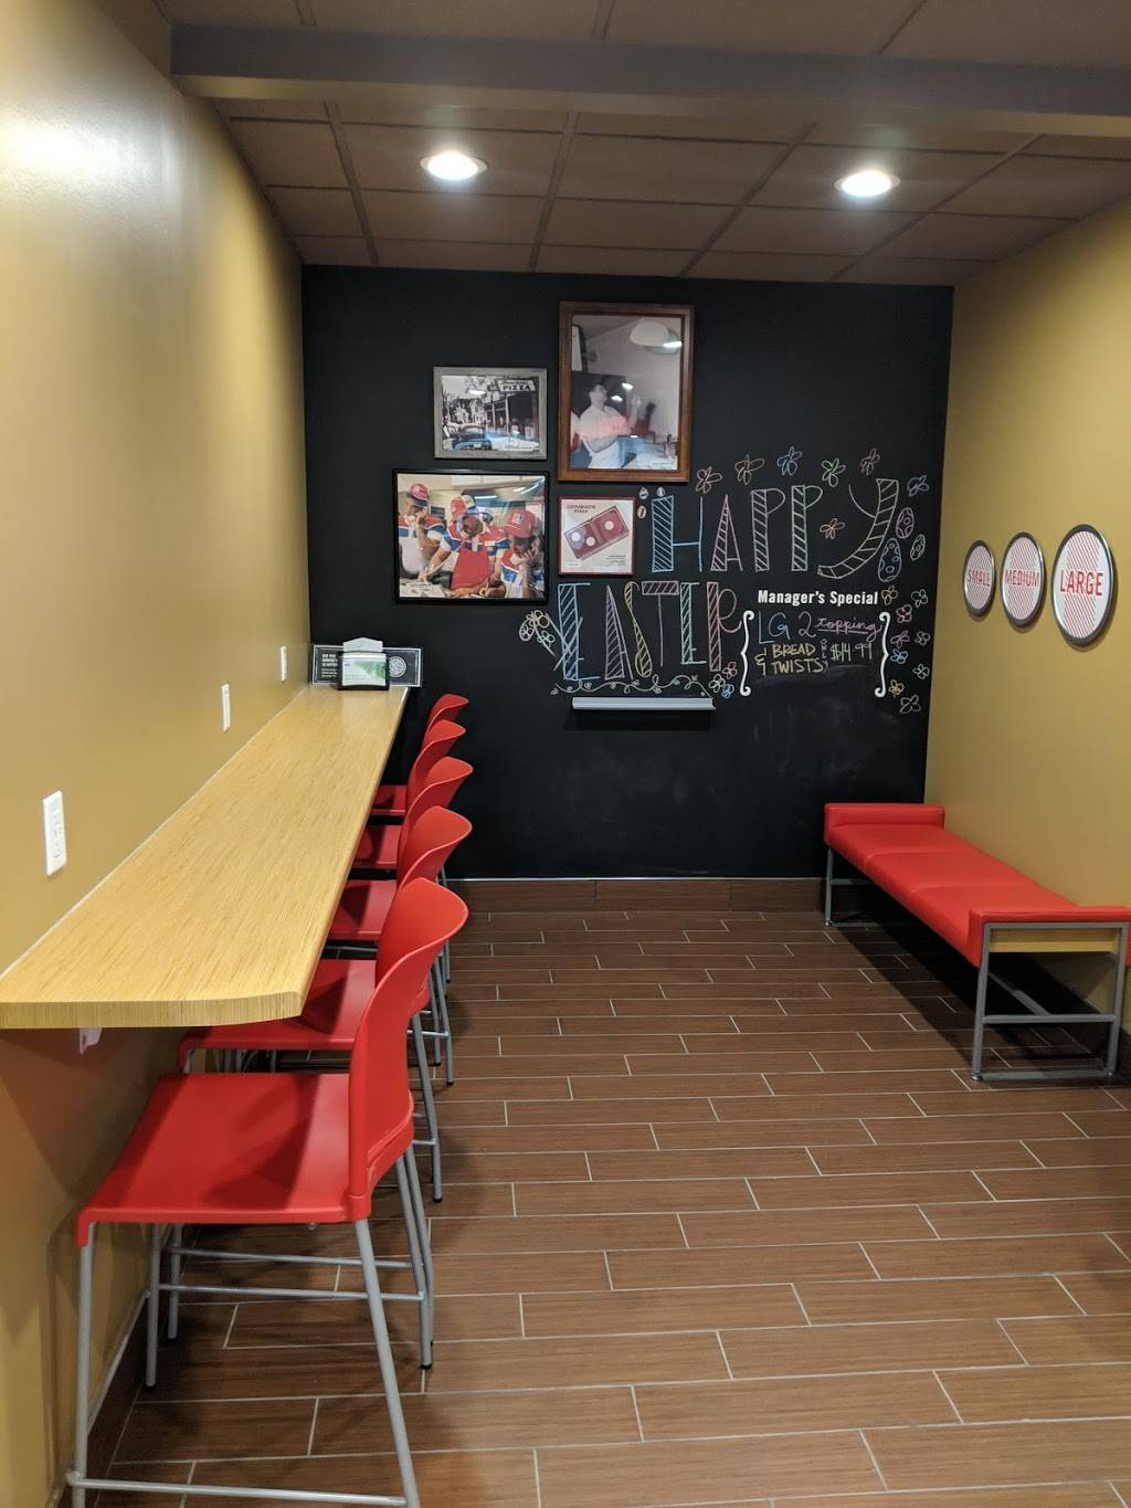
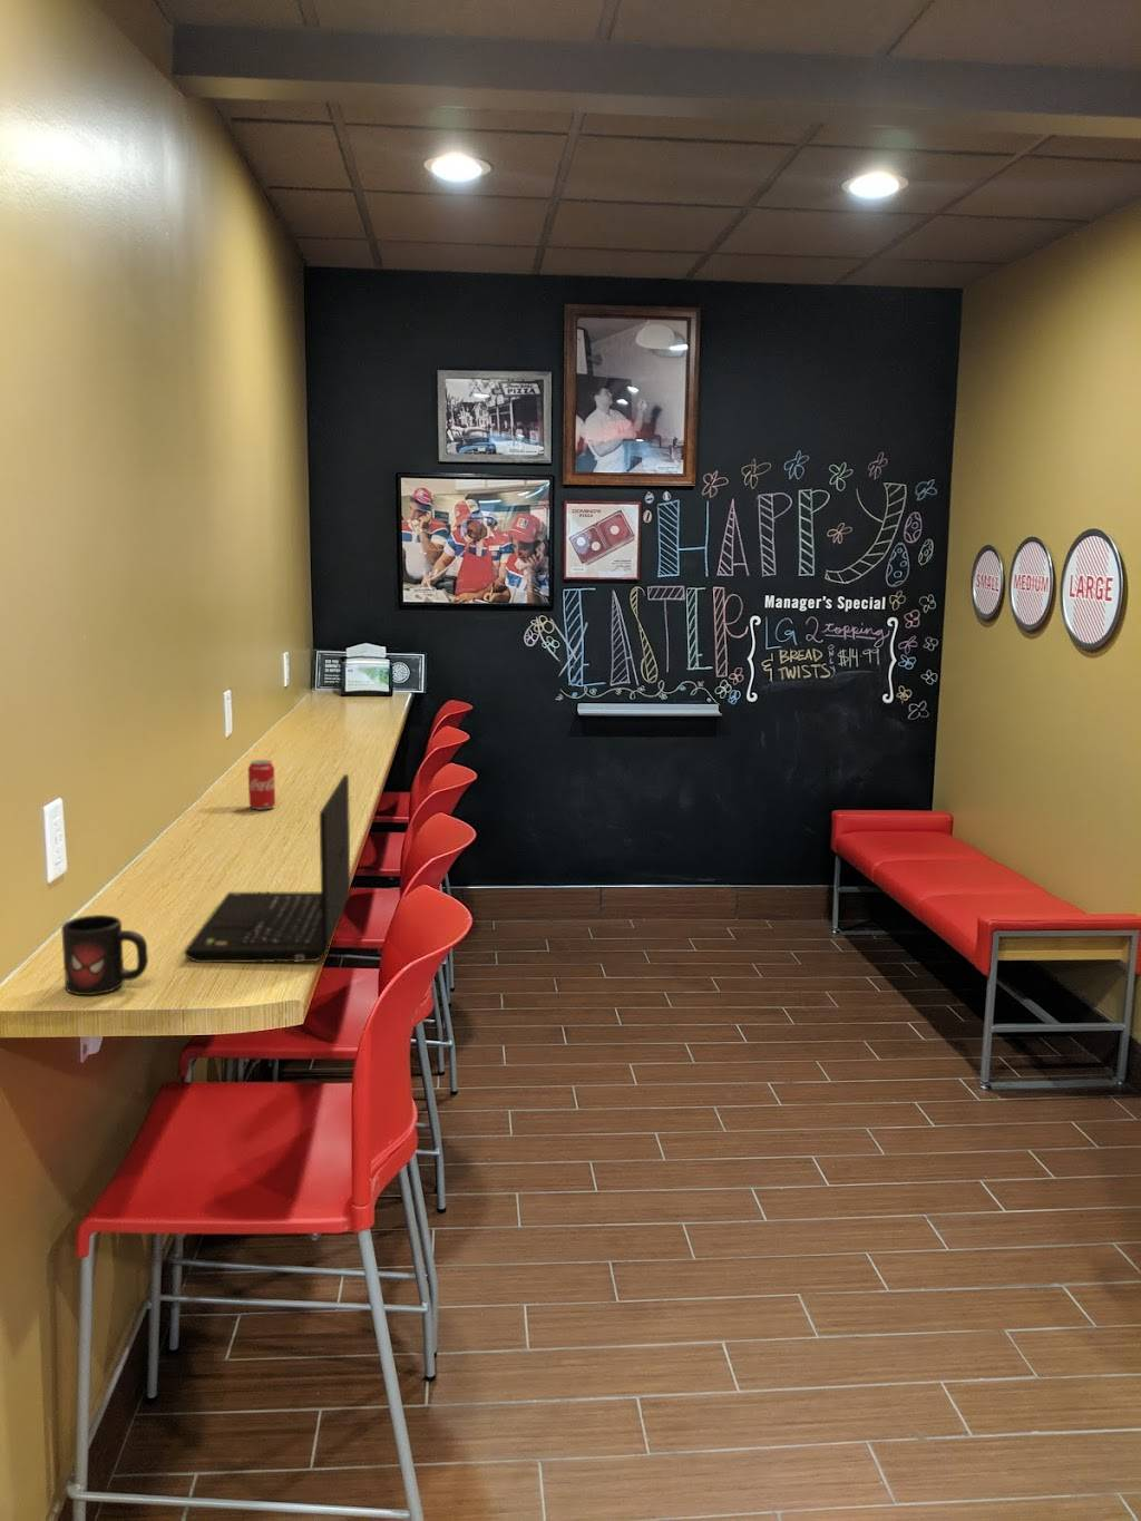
+ laptop (272, 893)
+ beverage can (261, 784)
+ mug (104, 954)
